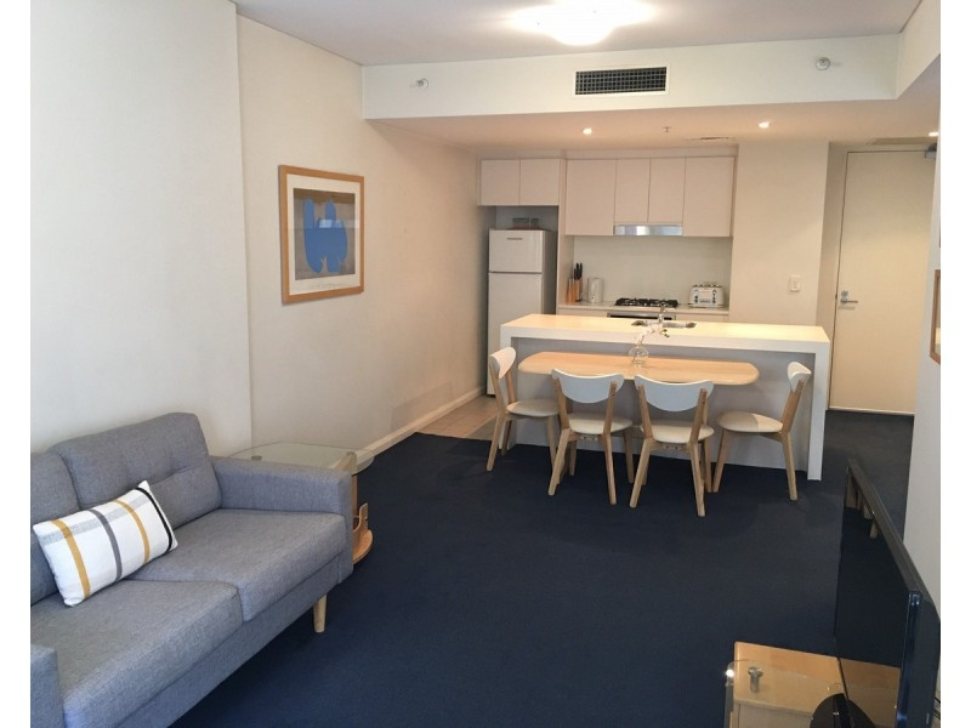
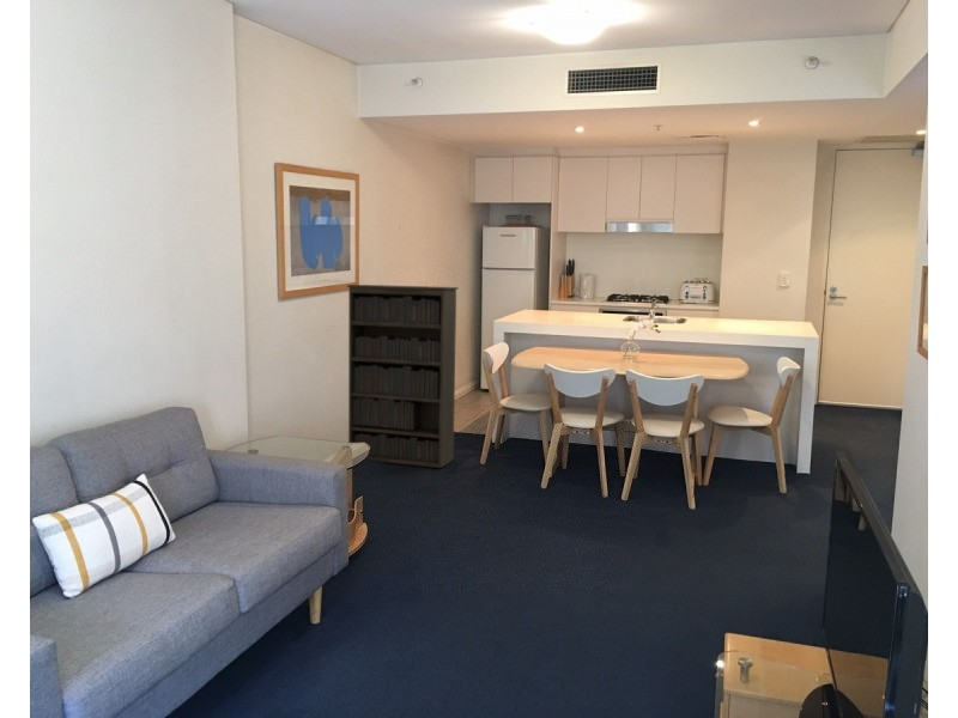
+ bookshelf (401, 373)
